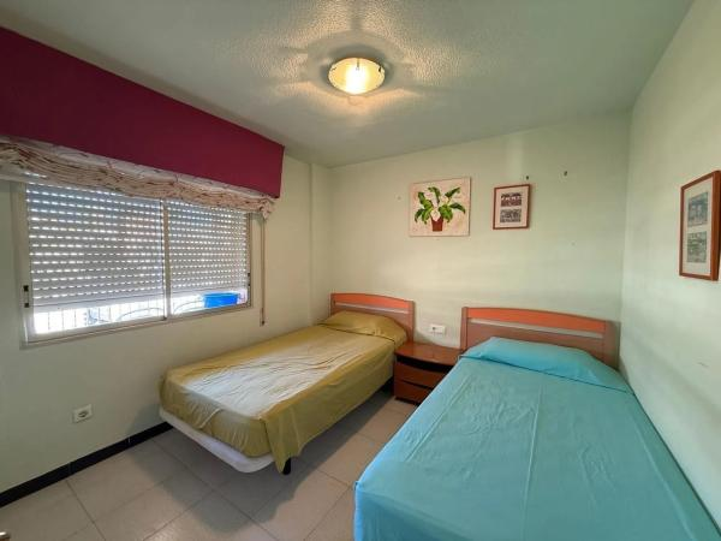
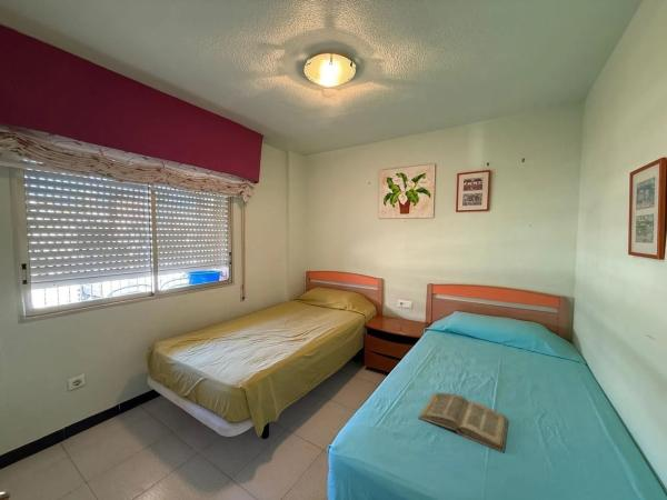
+ book (462, 413)
